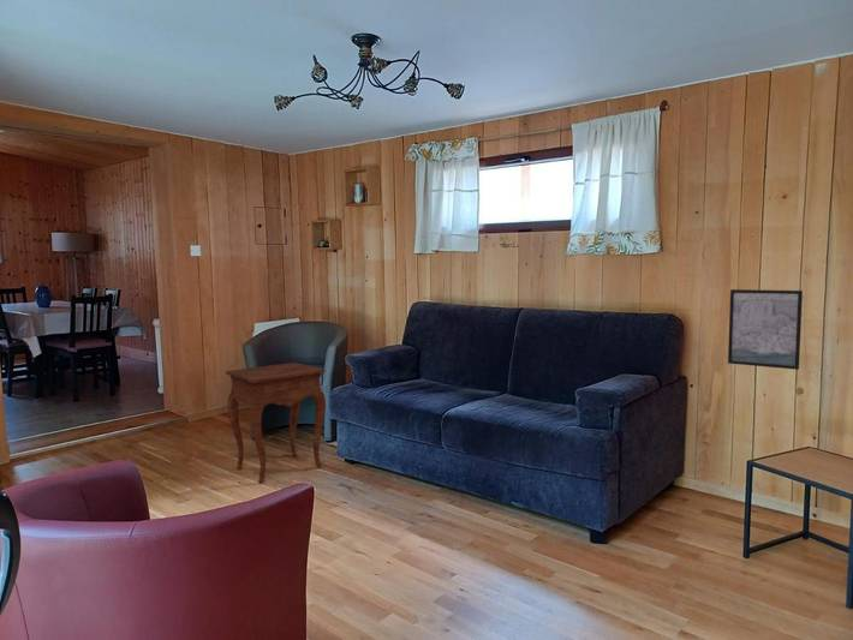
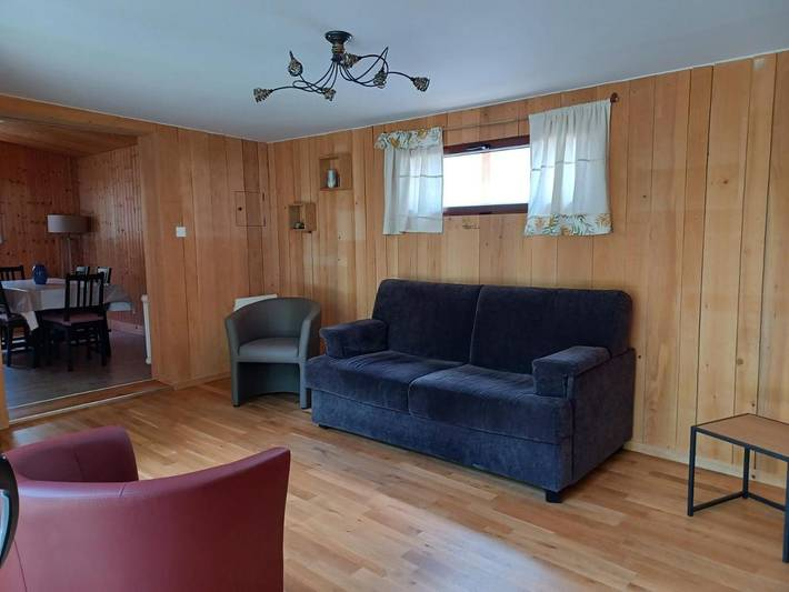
- side table (290, 420)
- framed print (763, 328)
